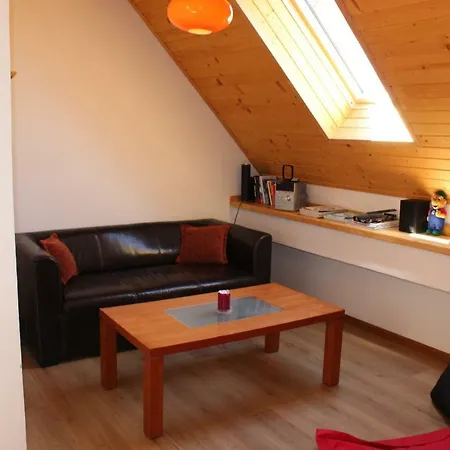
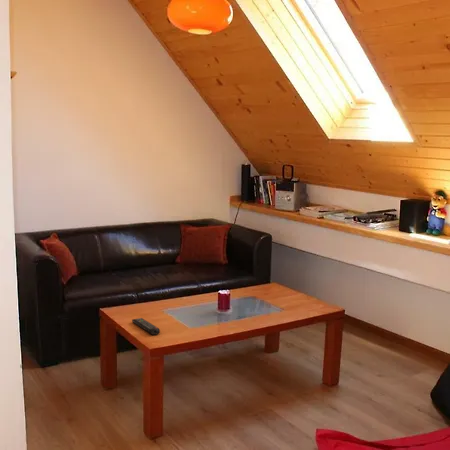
+ remote control (145, 325)
